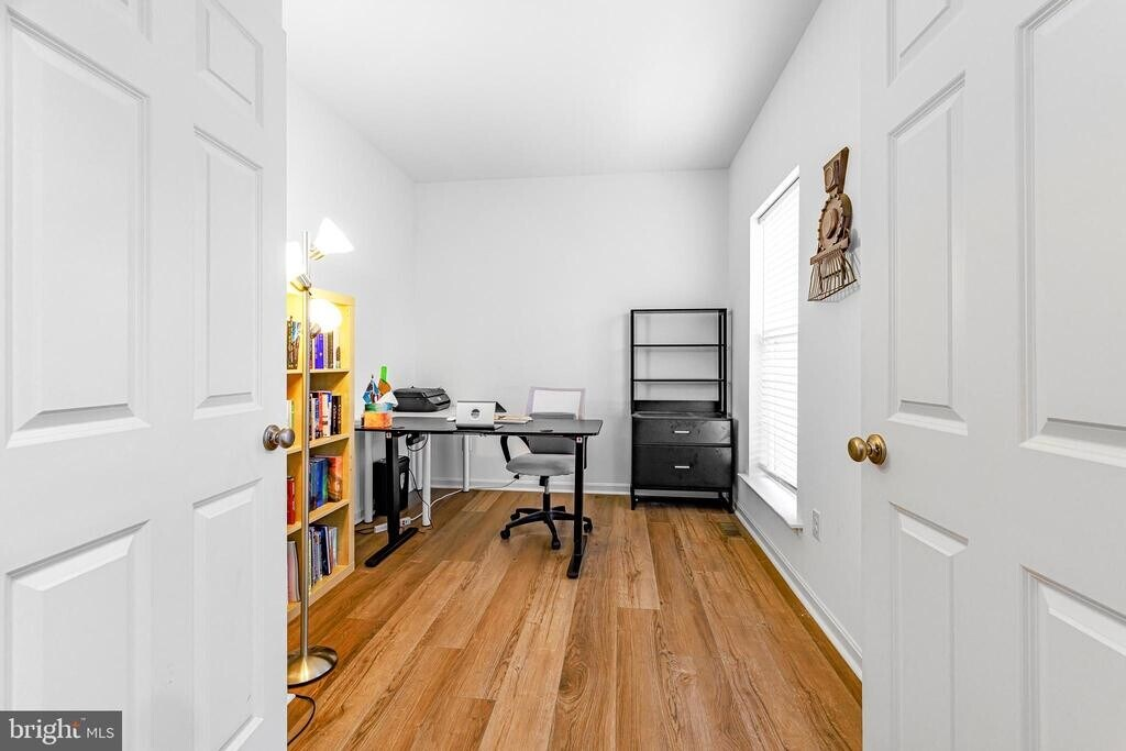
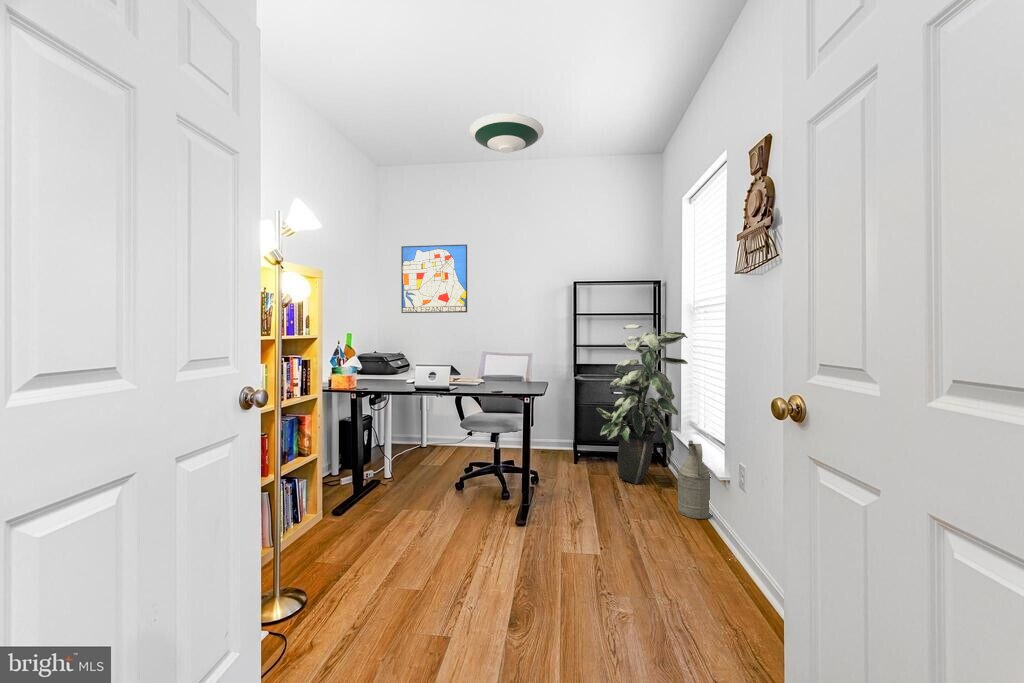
+ watering can (694, 476)
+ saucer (506, 141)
+ indoor plant (641, 402)
+ wall art (434, 279)
